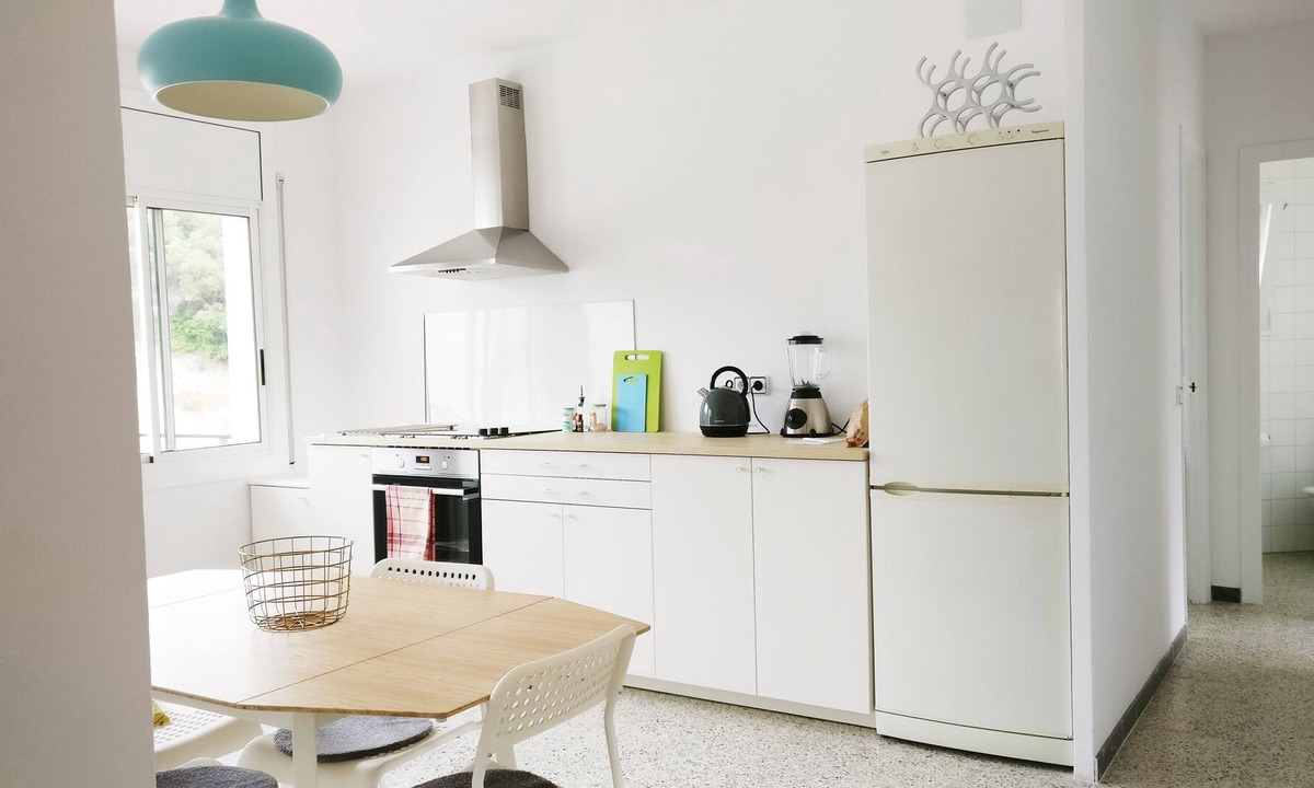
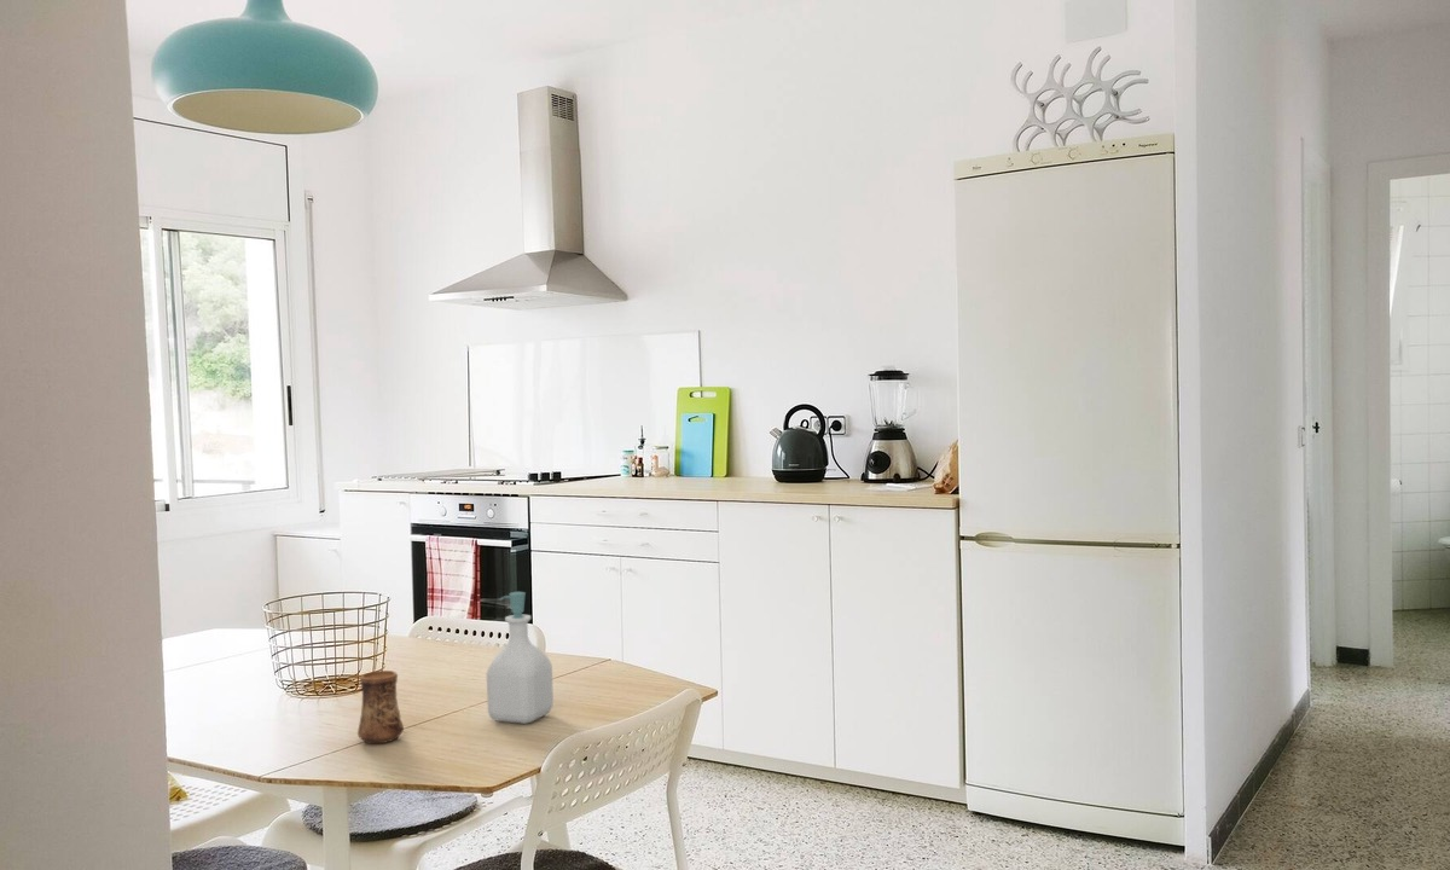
+ cup (379, 706)
+ soap bottle (518, 654)
